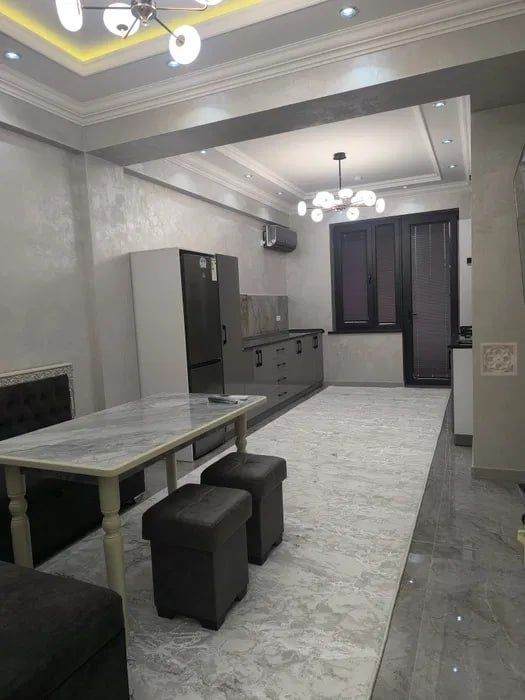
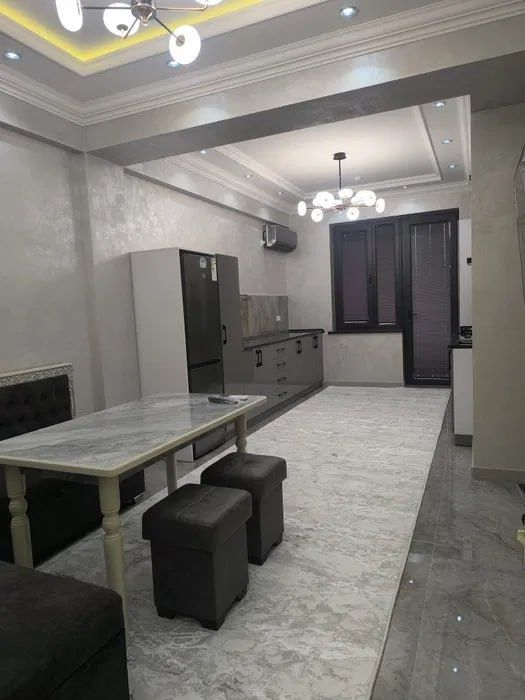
- wall ornament (499, 359)
